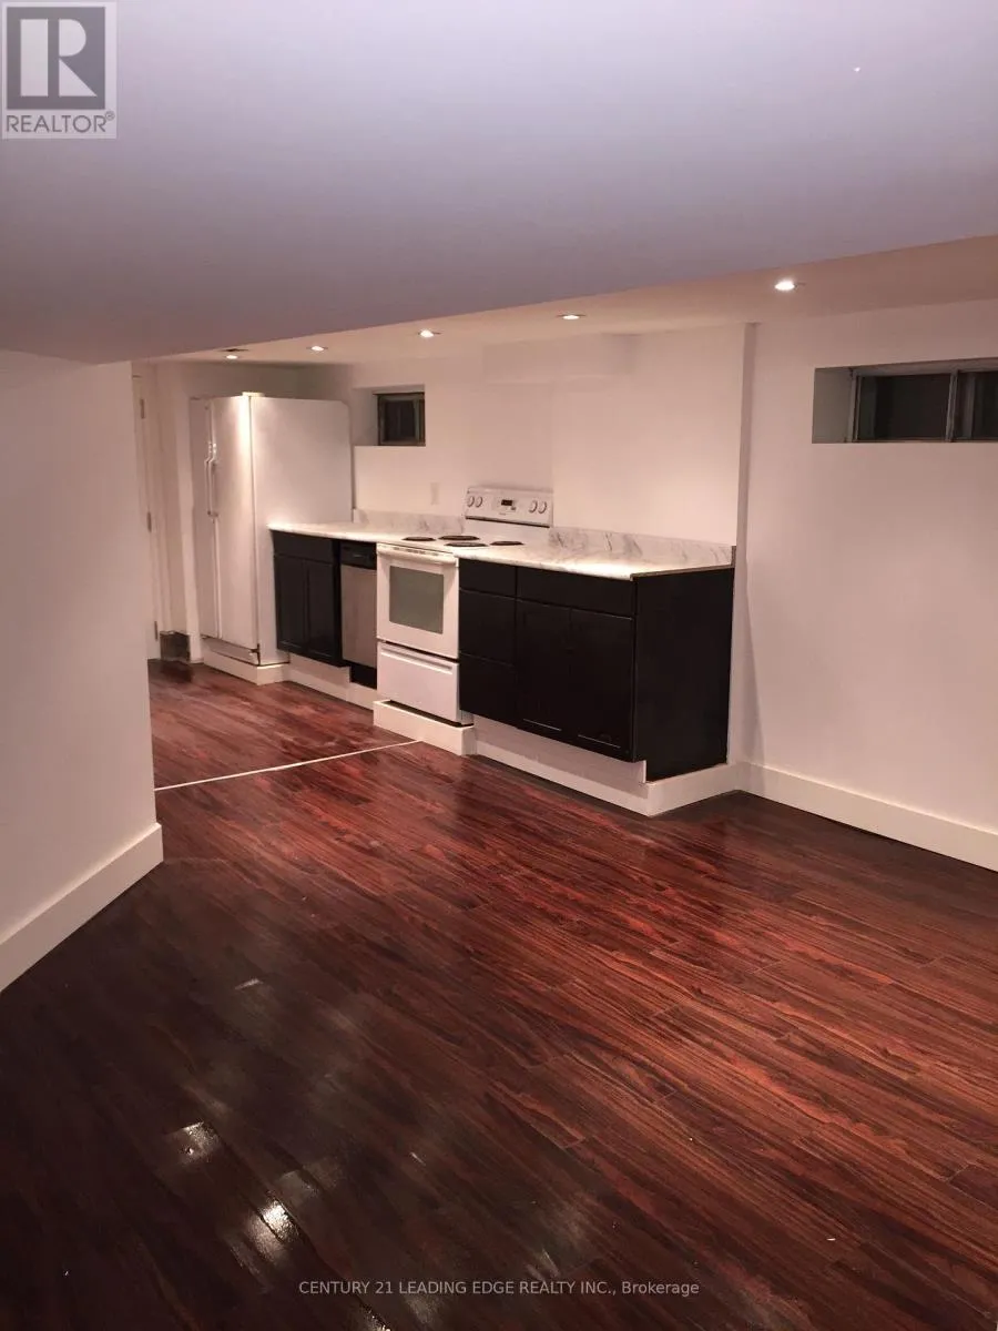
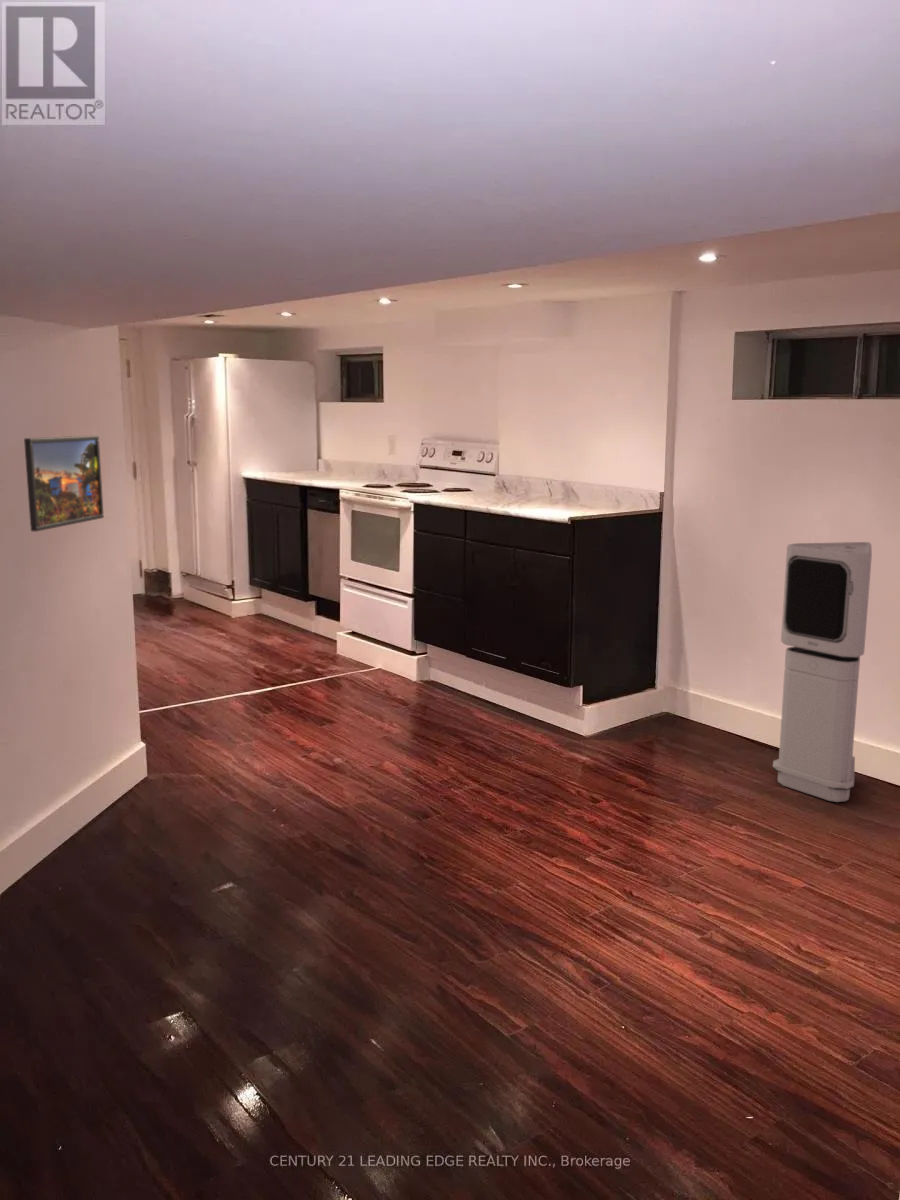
+ air purifier (835, 667)
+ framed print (66, 480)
